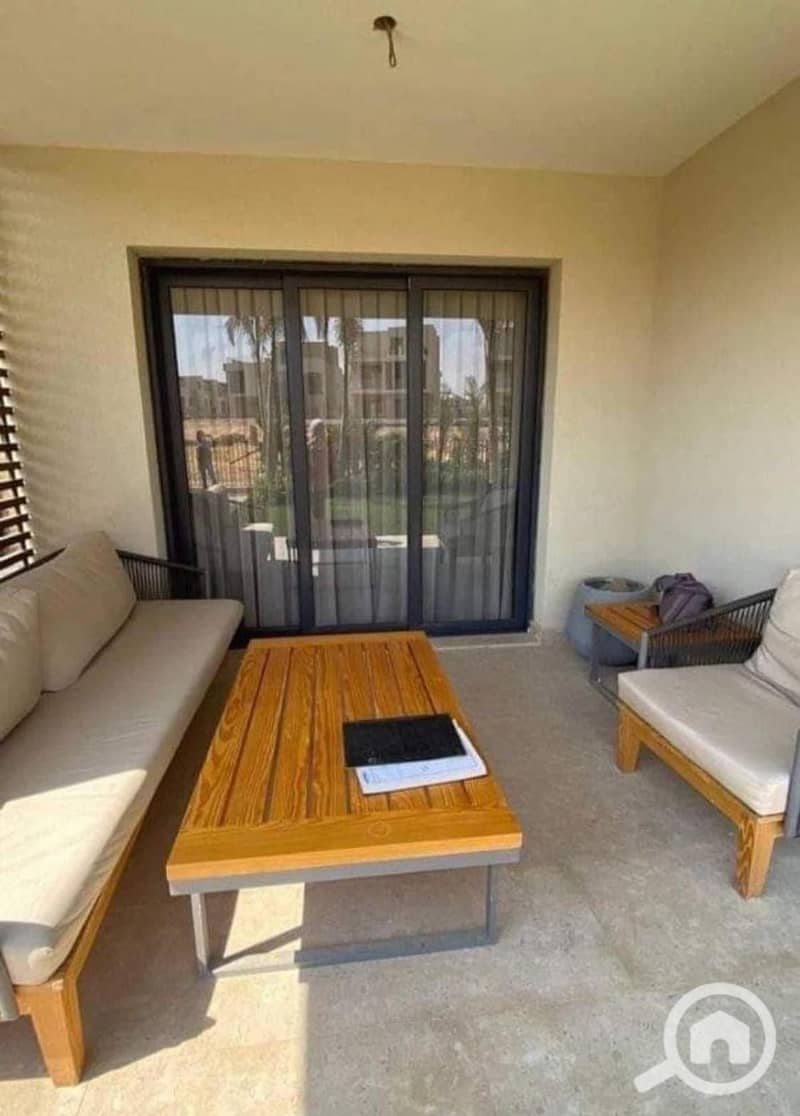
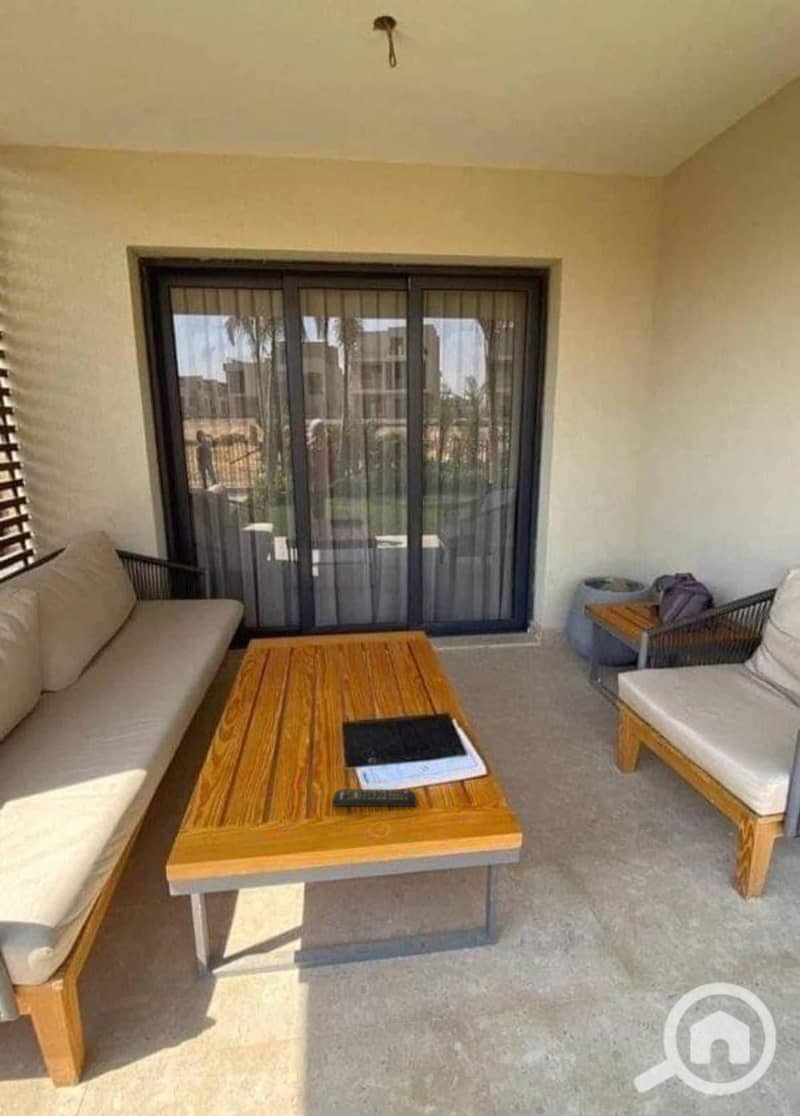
+ remote control (374, 798)
